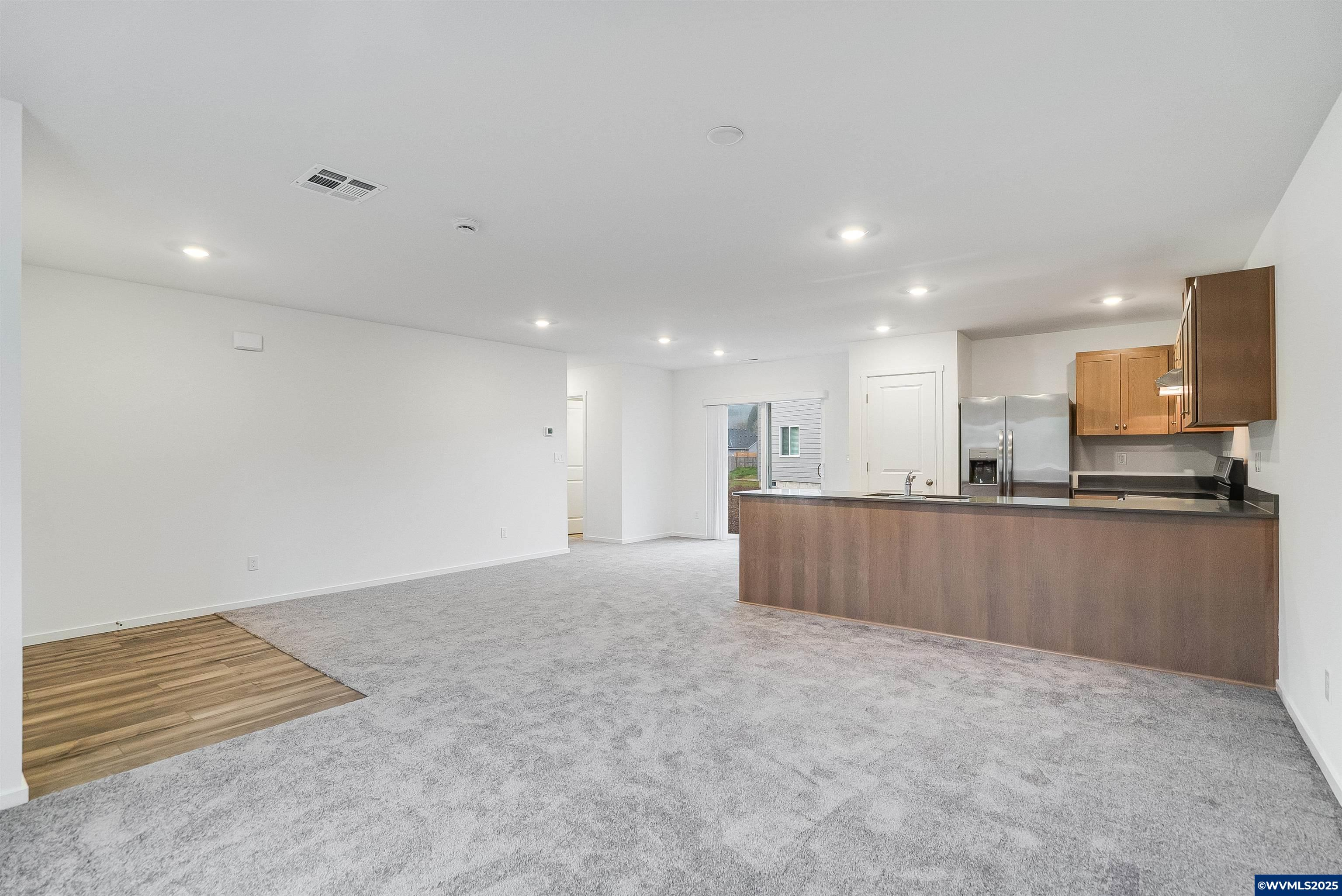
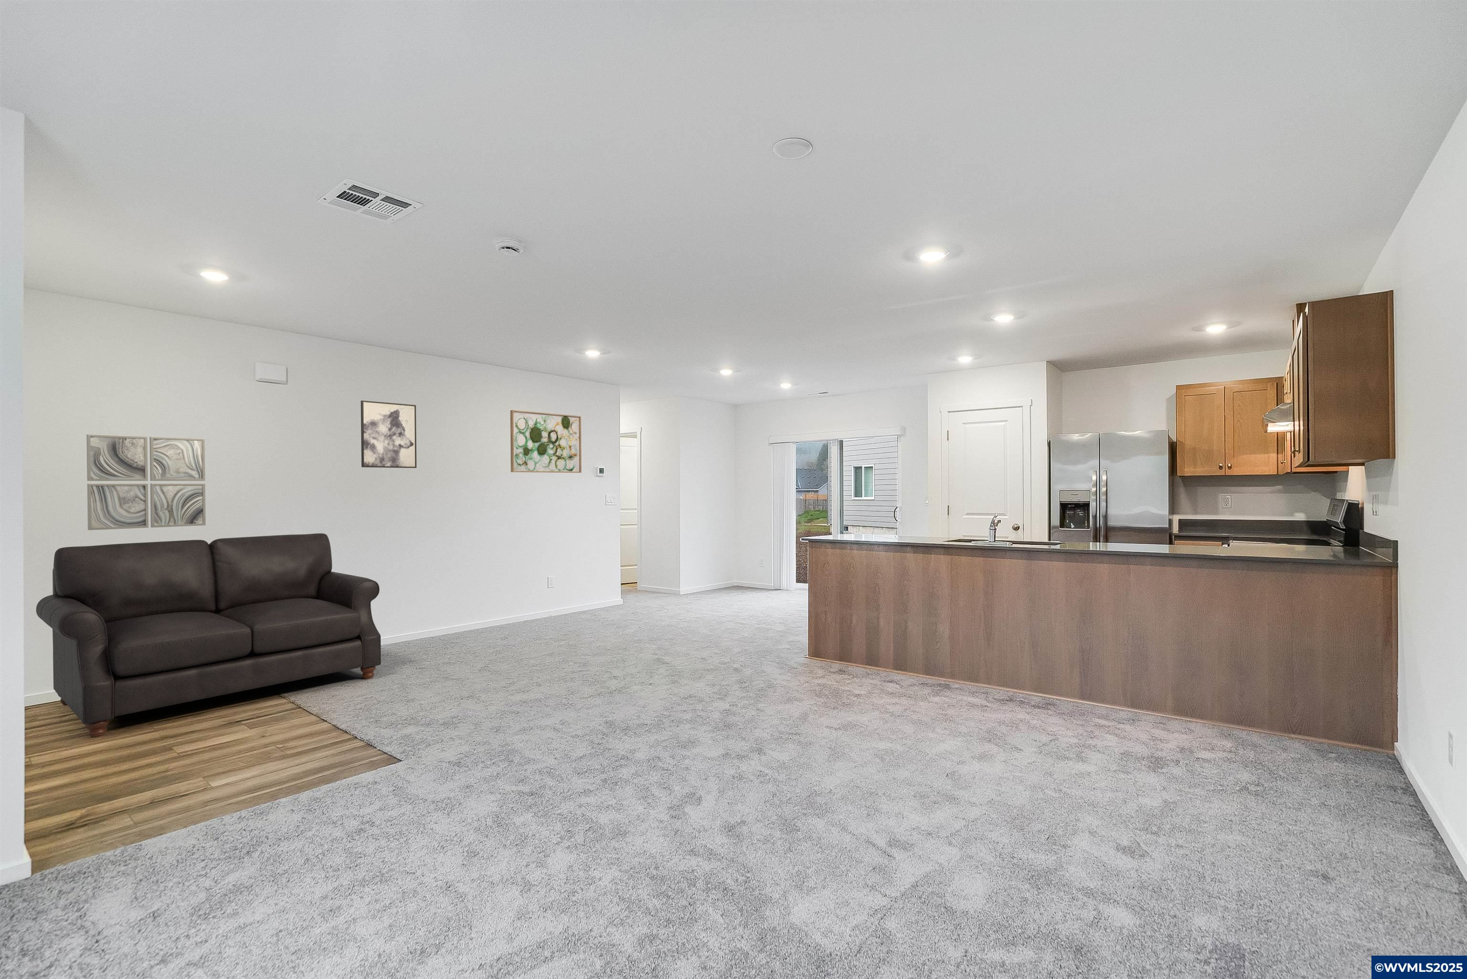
+ wall art (148, 483)
+ wall art (389, 435)
+ wall art (548, 443)
+ sofa (226, 616)
